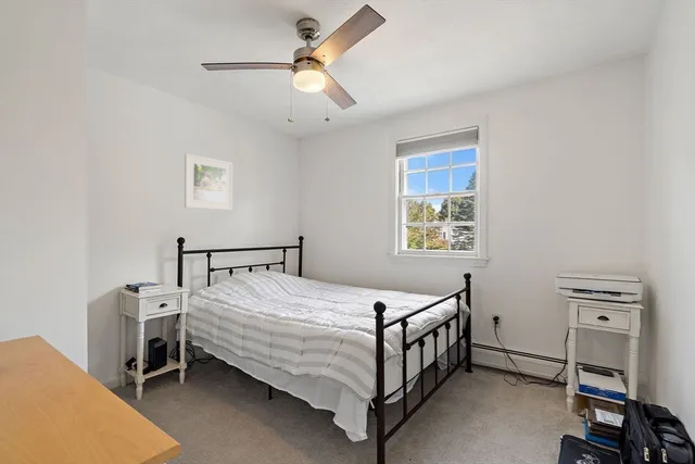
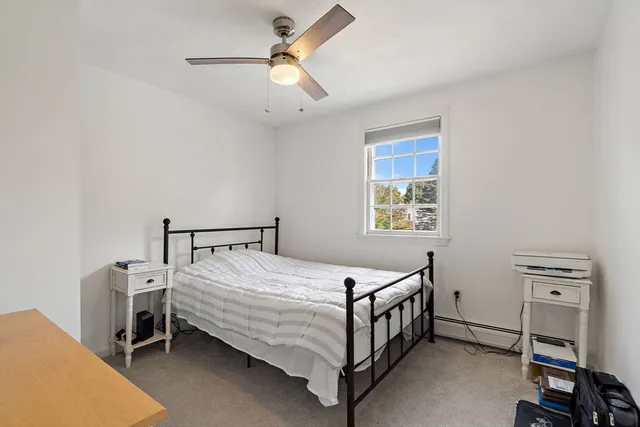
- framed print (210, 184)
